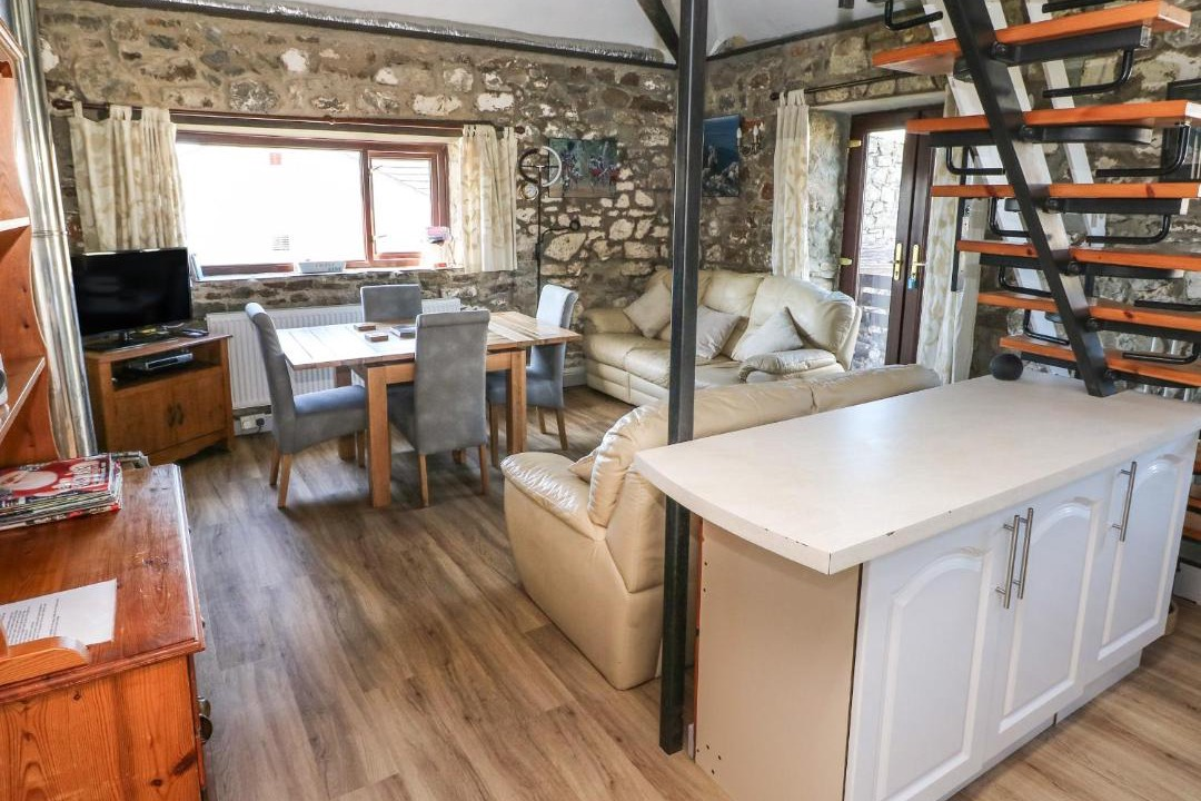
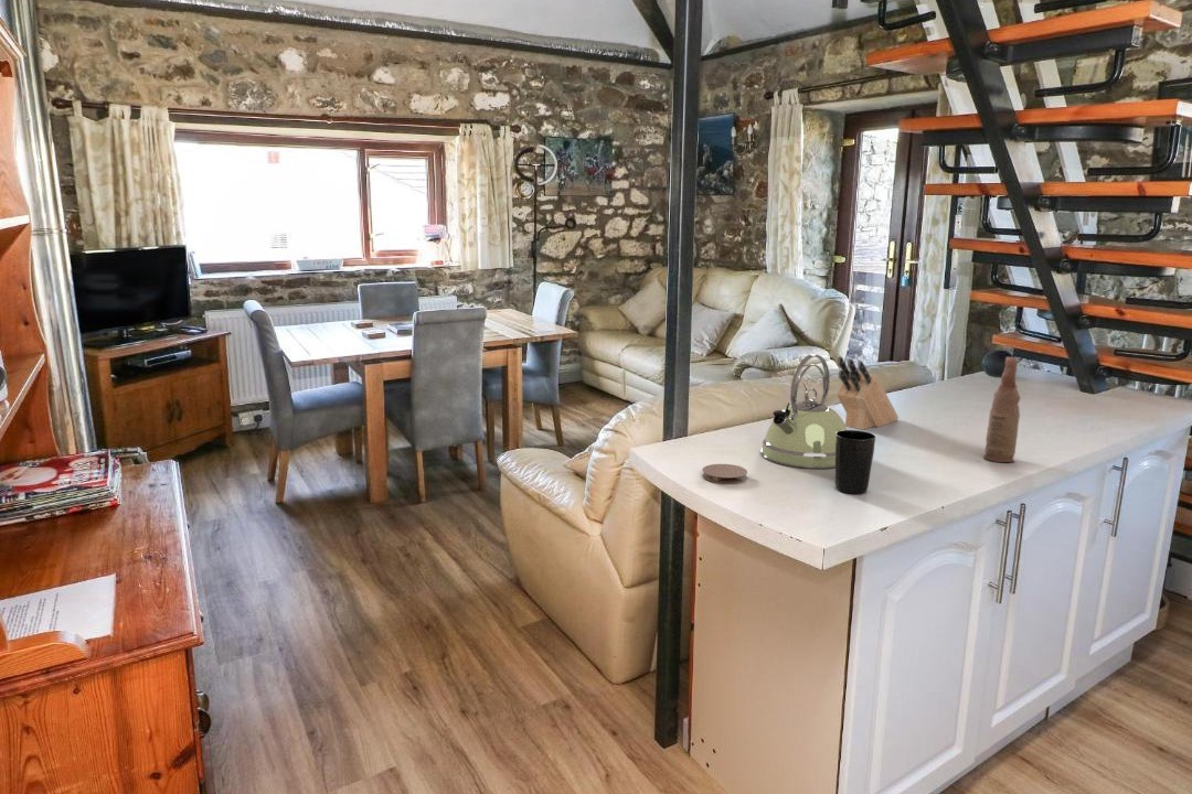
+ kettle (806, 406)
+ knife block (866, 389)
+ bottle (1004, 408)
+ cup (853, 462)
+ coaster (724, 473)
